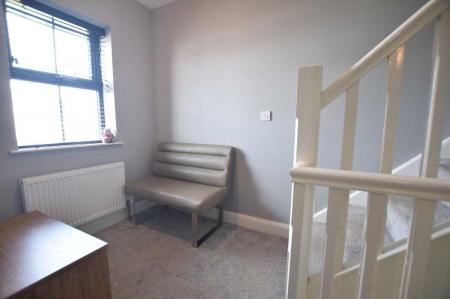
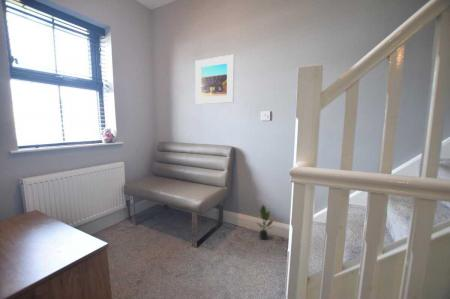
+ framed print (213, 81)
+ potted plant (264, 223)
